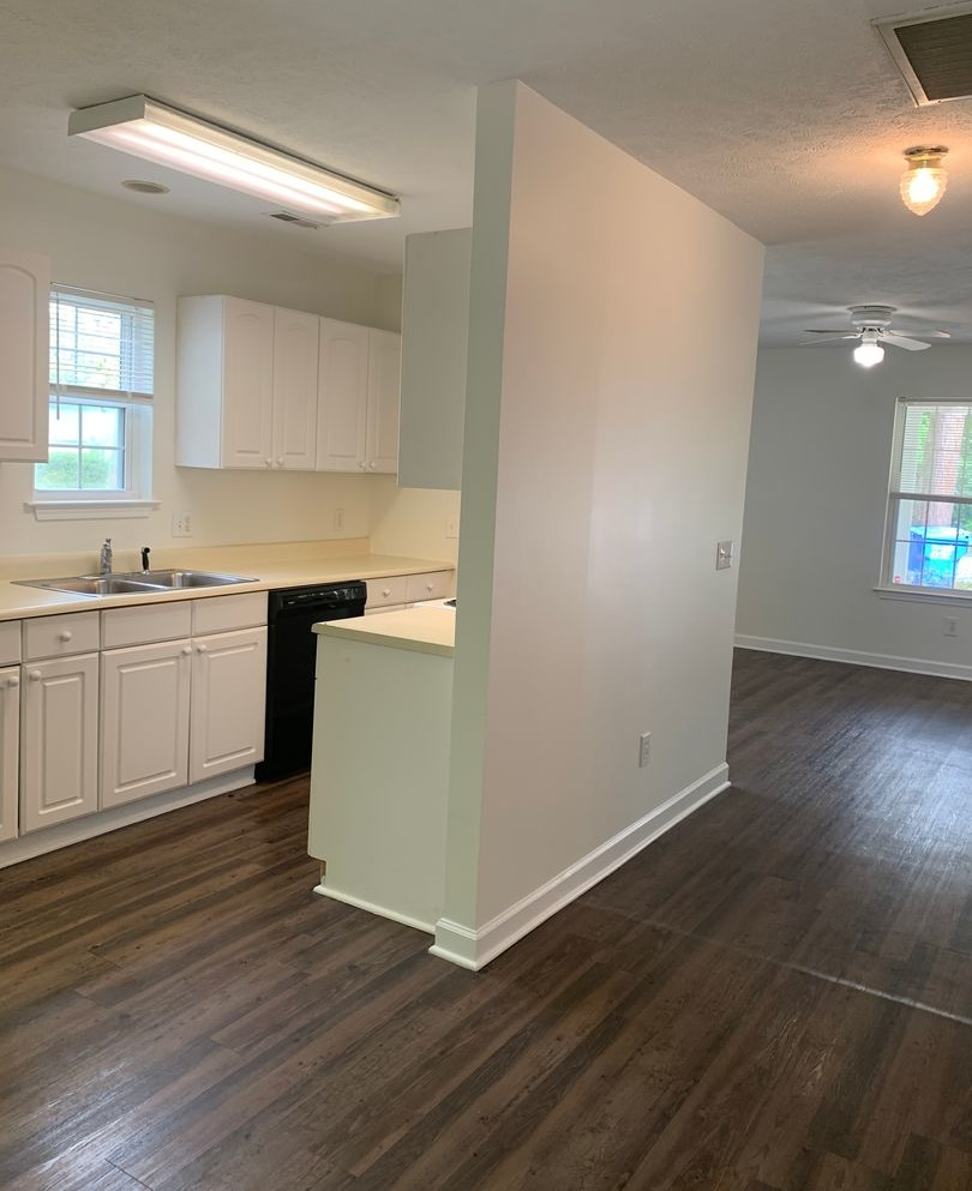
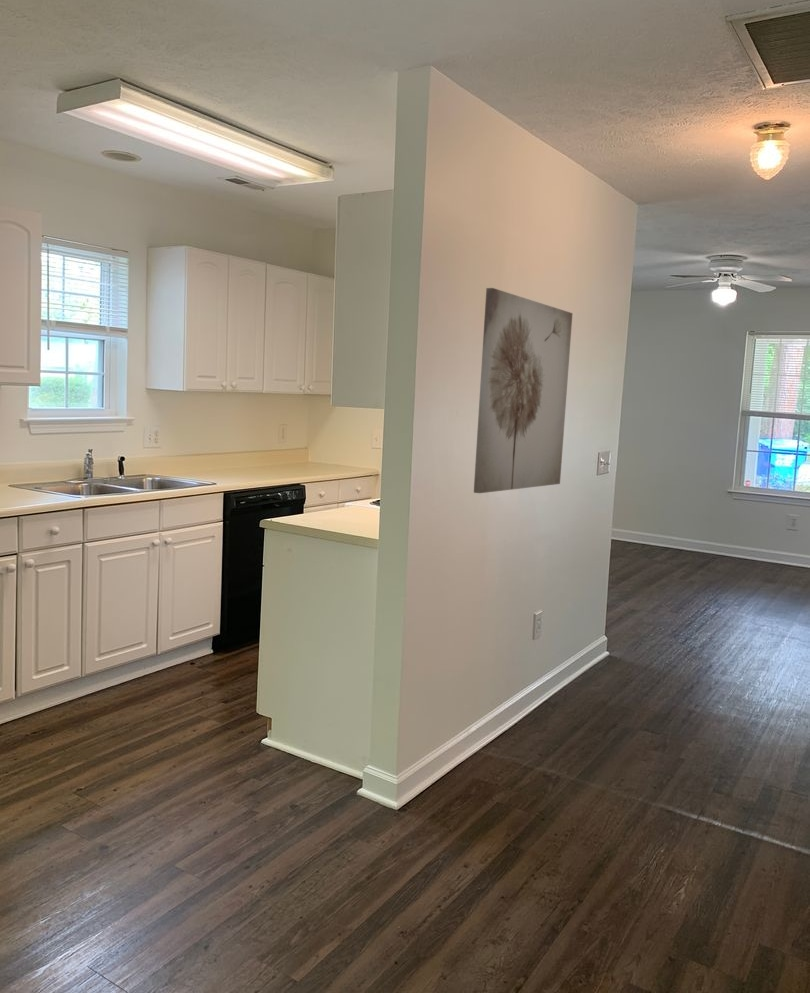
+ wall art (526, 395)
